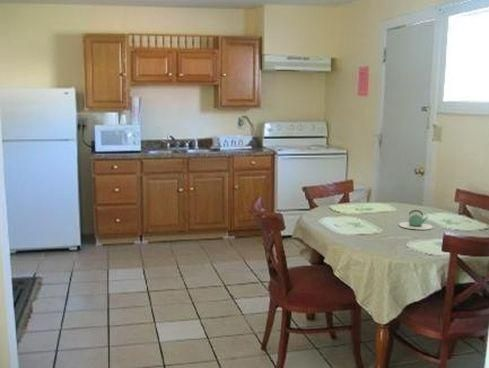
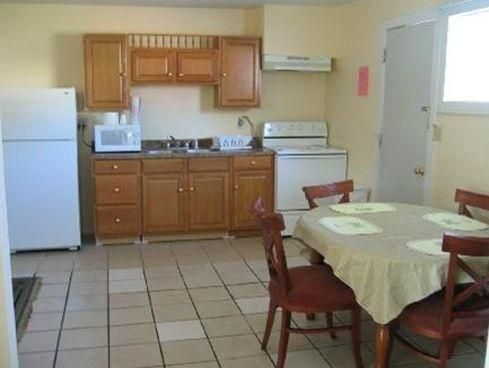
- teapot (416, 217)
